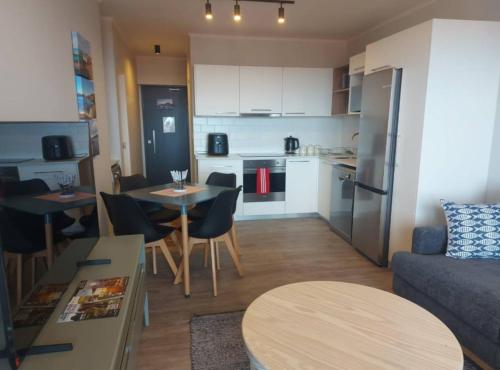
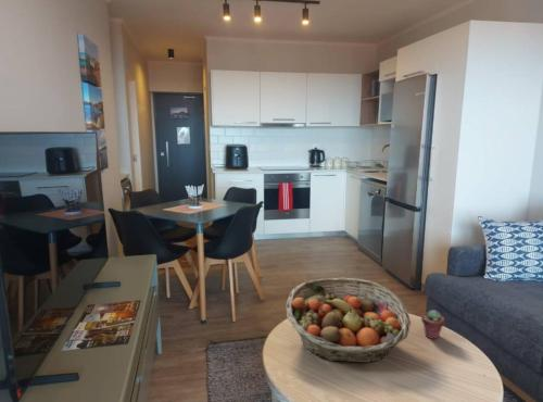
+ potted succulent (432, 322)
+ fruit basket (345, 317)
